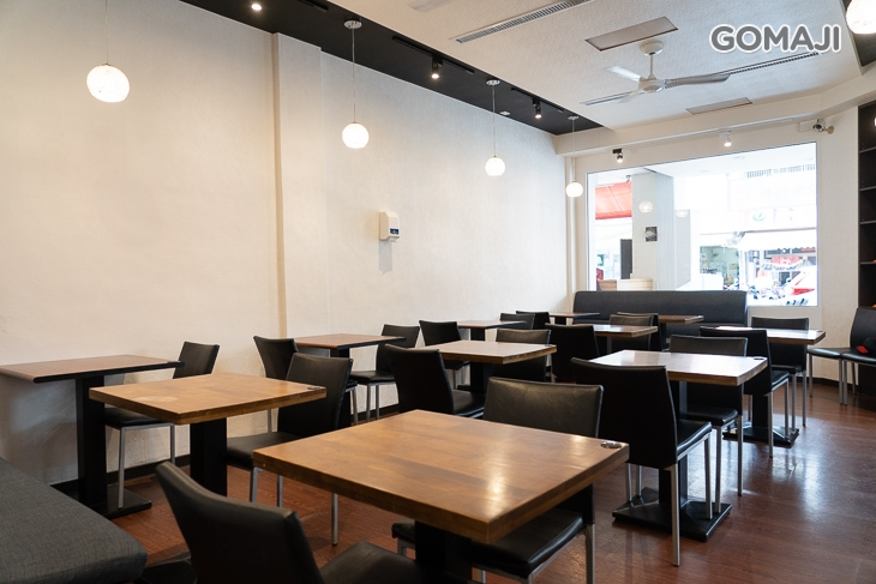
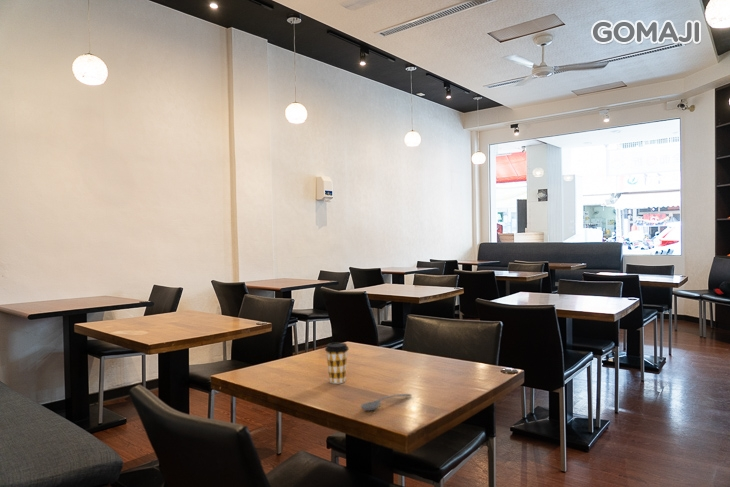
+ coffee cup (337, 362)
+ soupspoon (387, 397)
